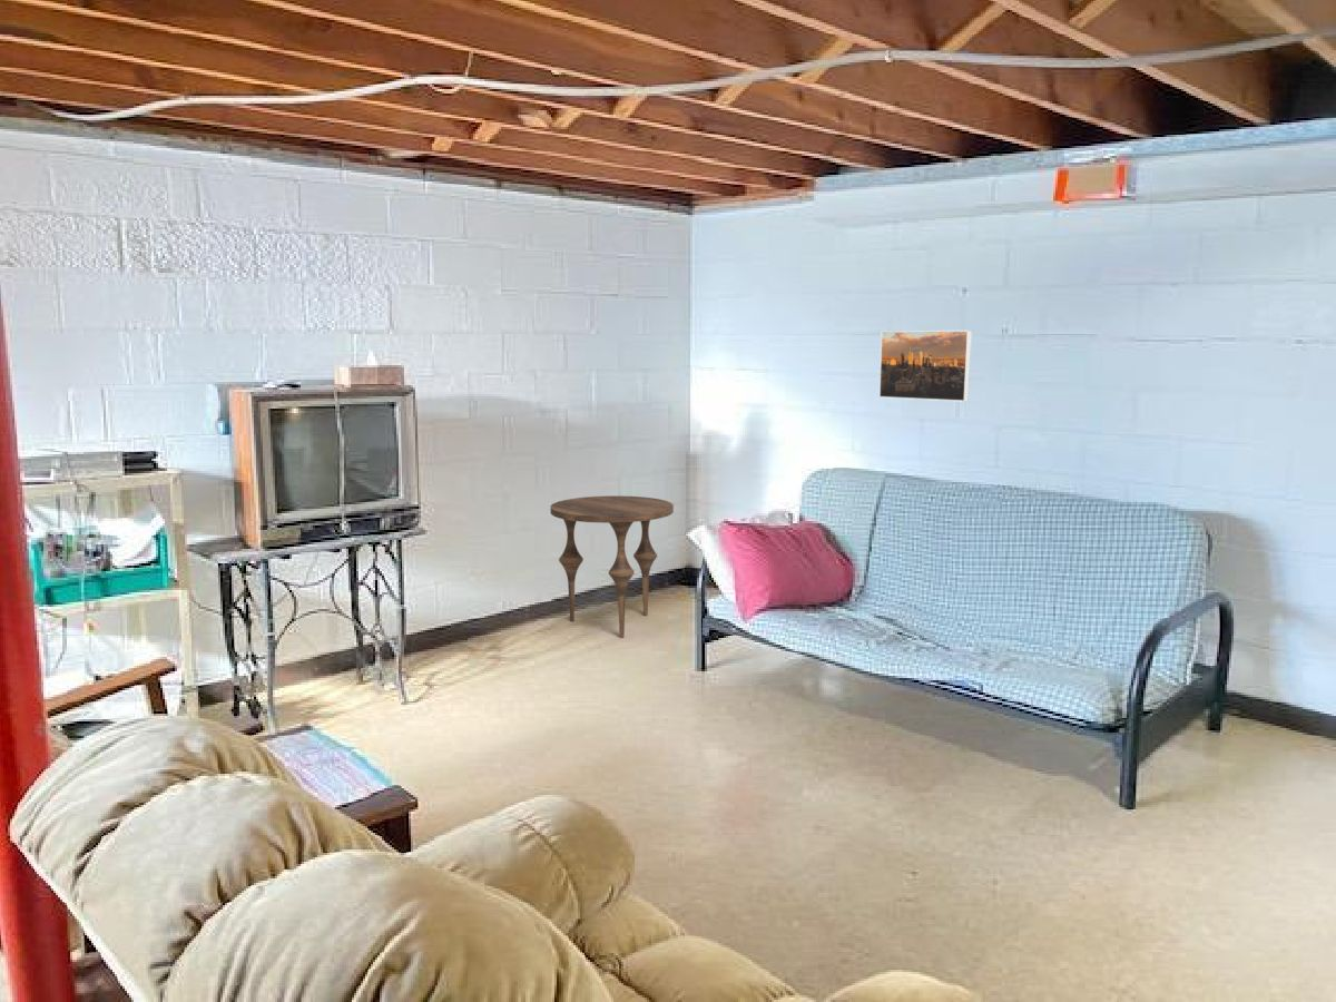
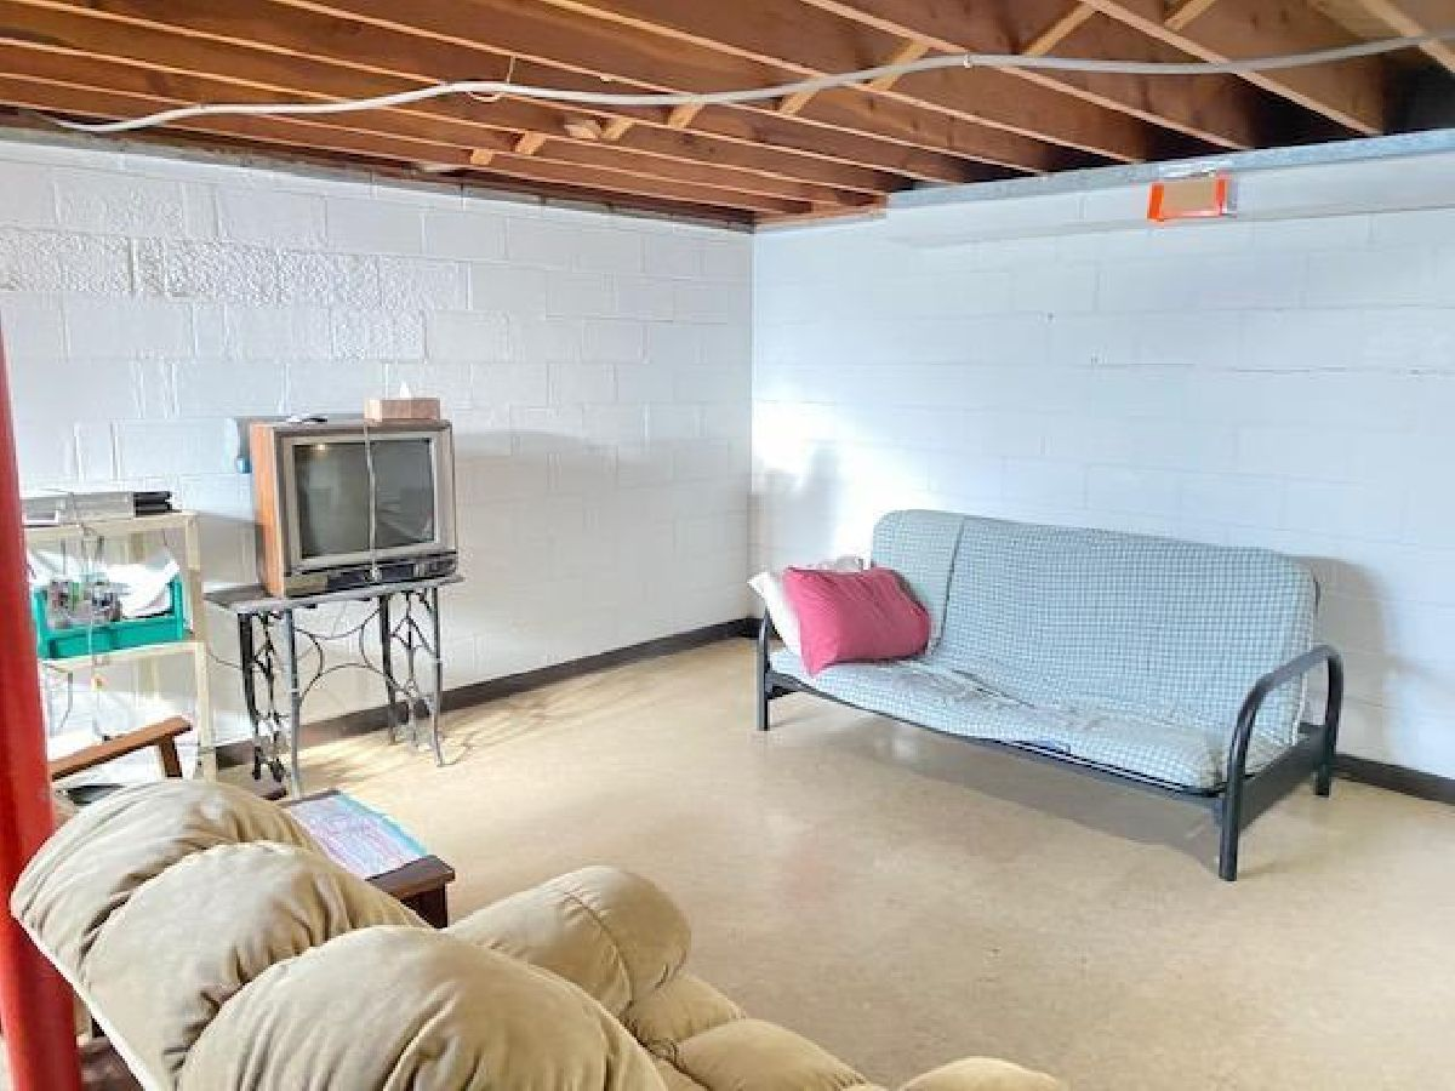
- side table (612, 566)
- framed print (923, 365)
